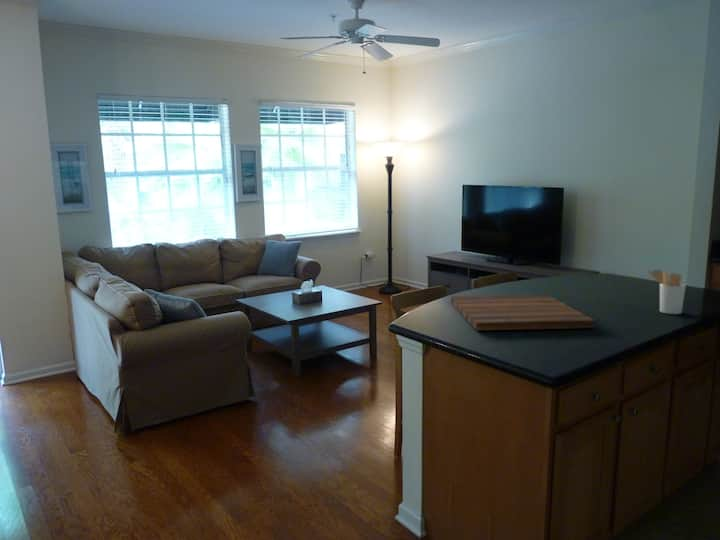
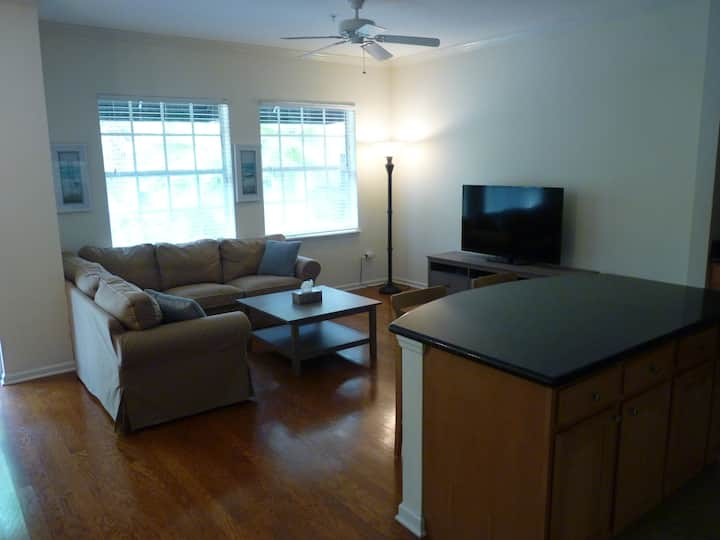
- cutting board (515, 310)
- utensil holder (666, 290)
